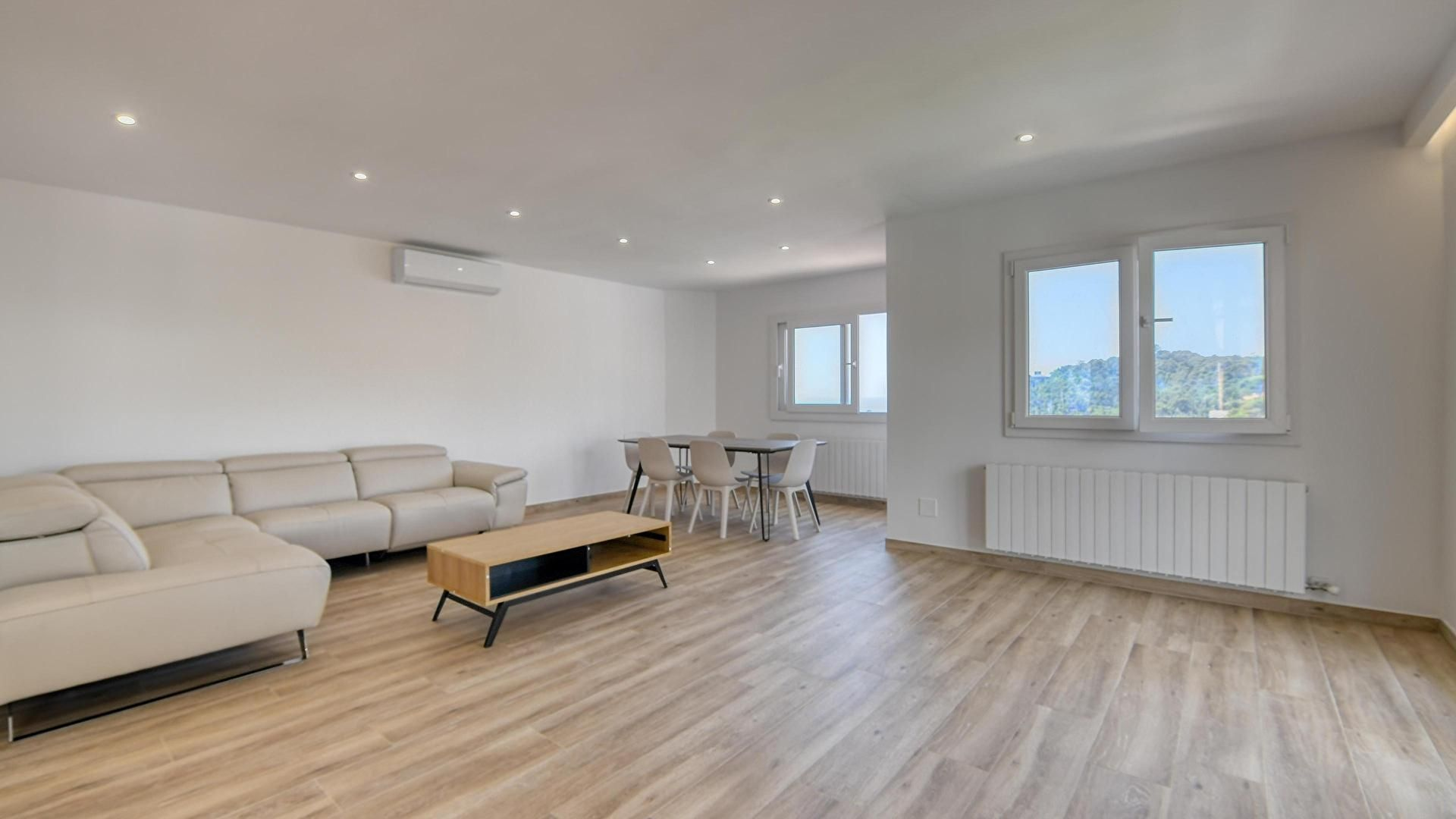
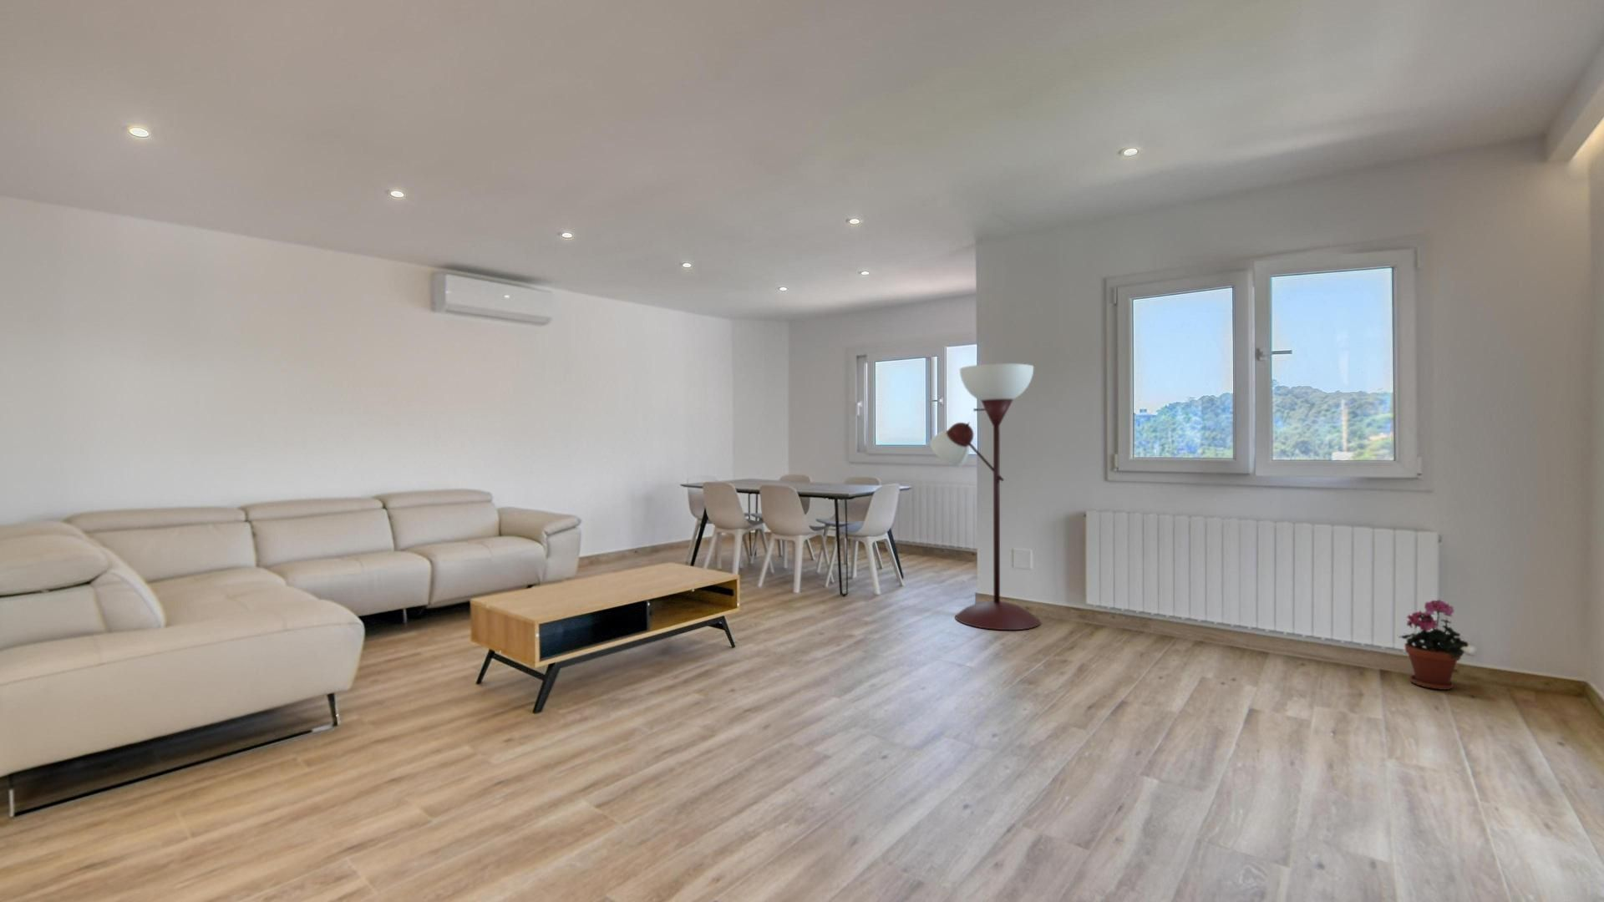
+ floor lamp (994, 492)
+ potted plant (1432, 641)
